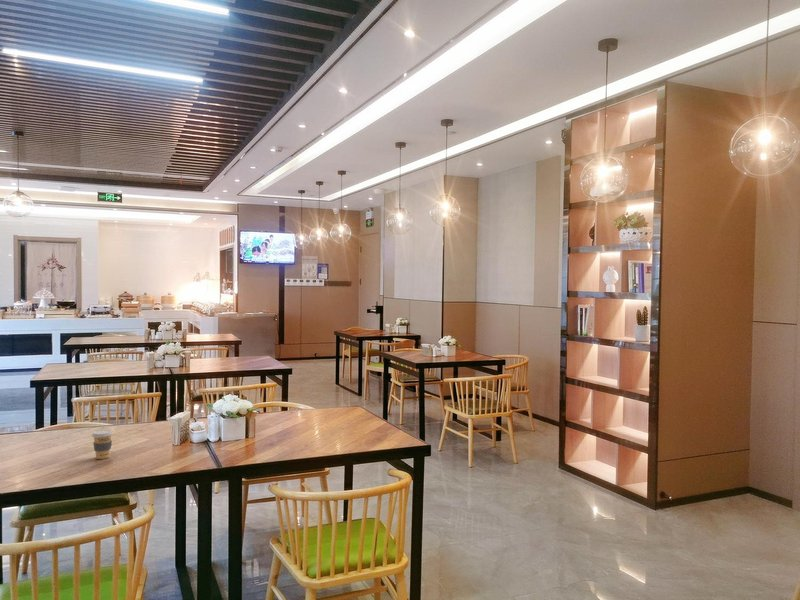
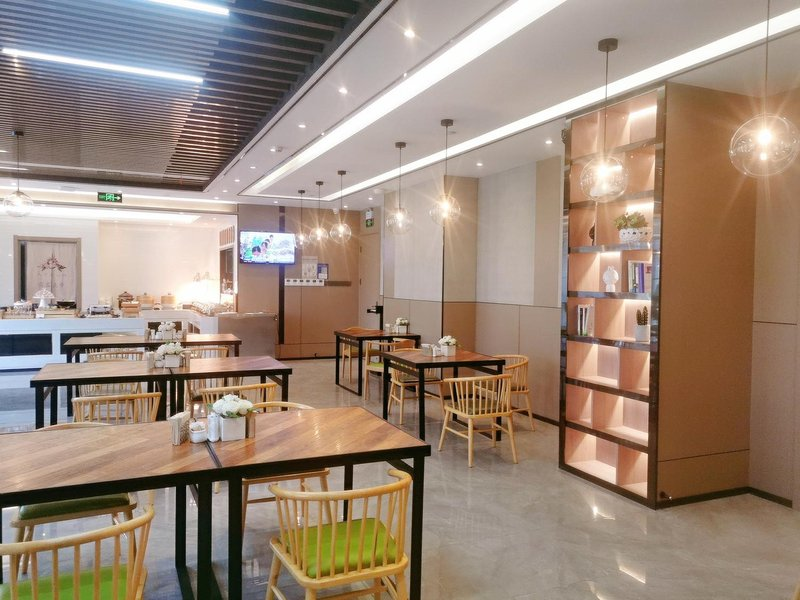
- coffee cup (102, 444)
